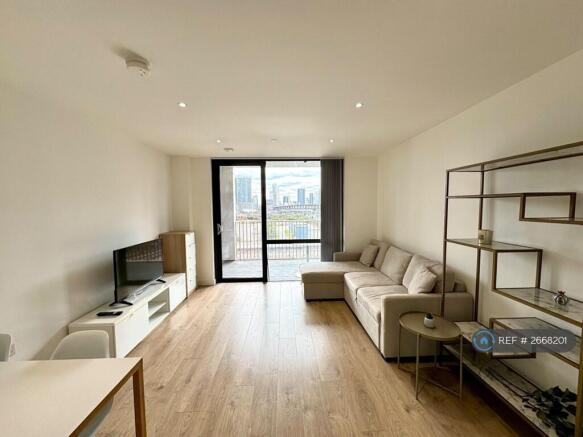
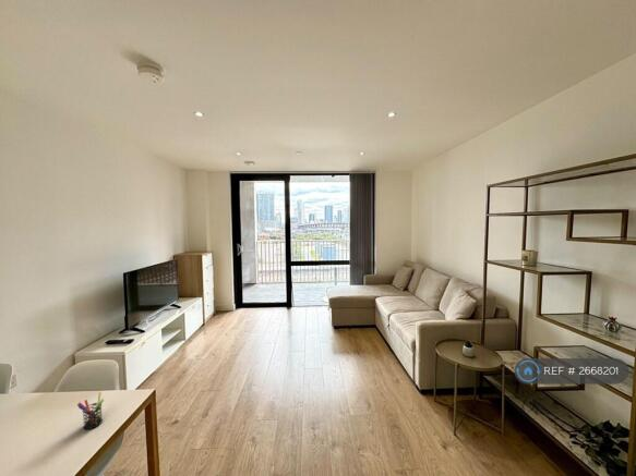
+ pen holder (93, 411)
